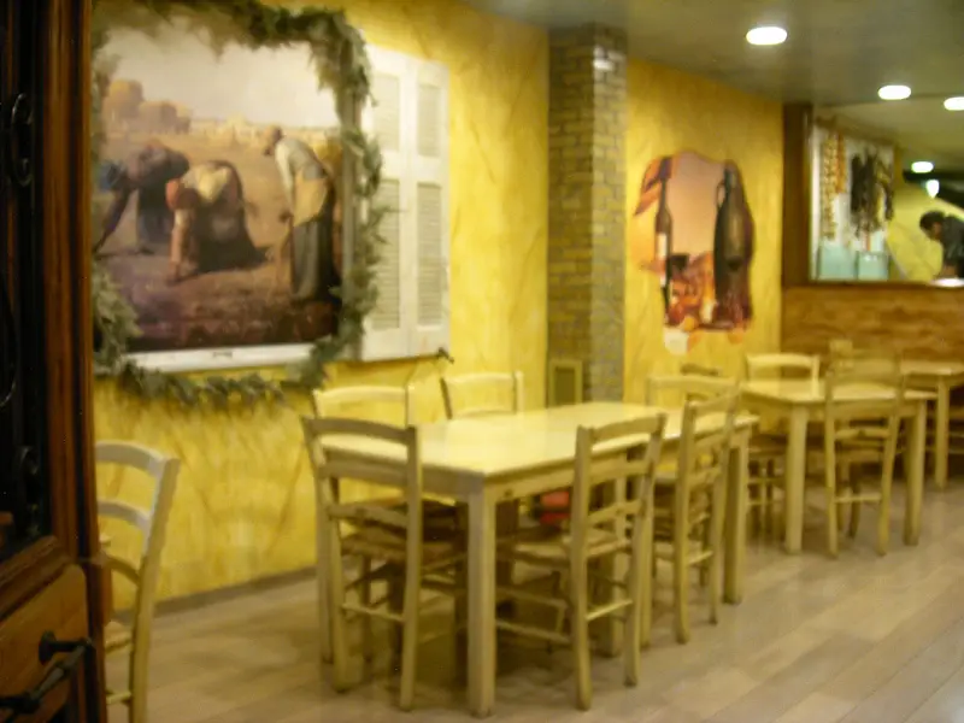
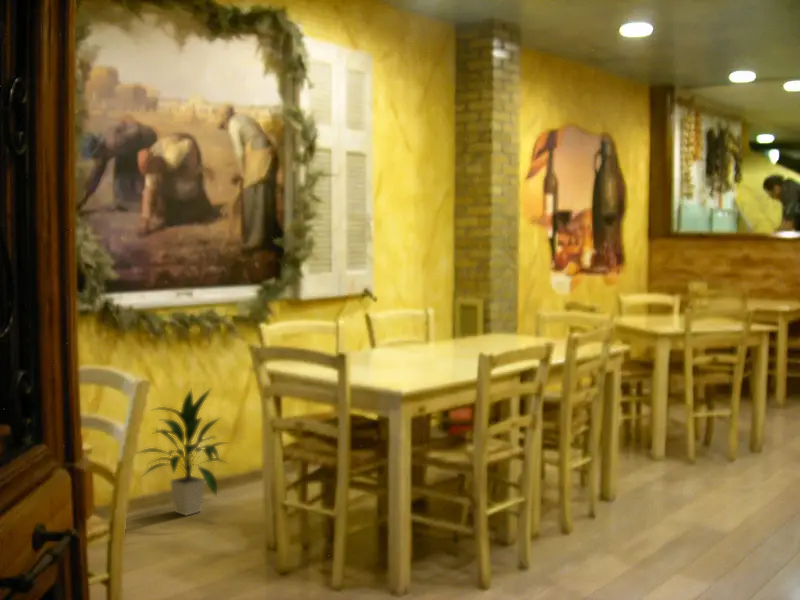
+ indoor plant (187, 452)
